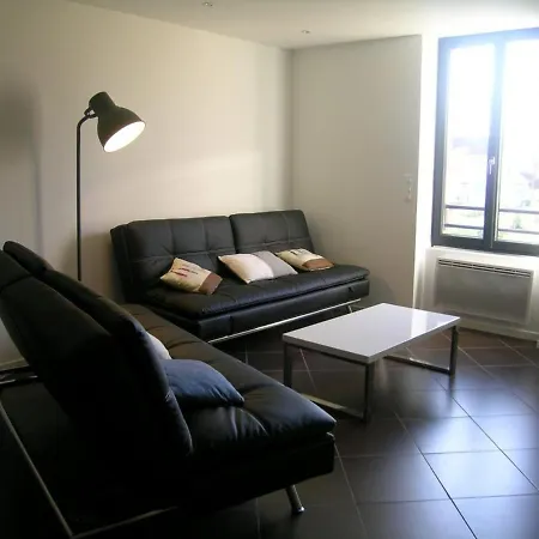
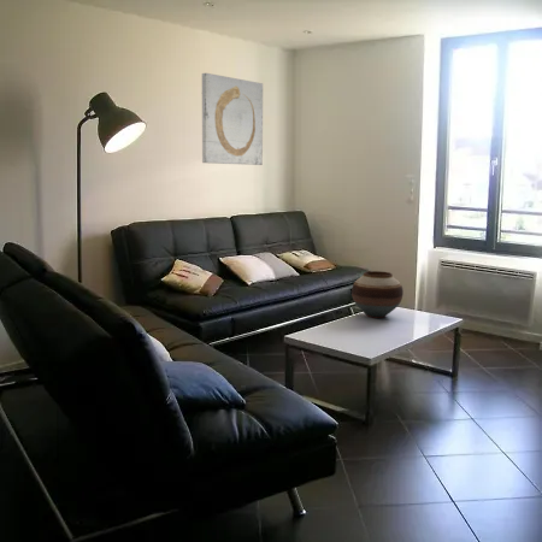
+ wall art (232, 122)
+ vase (377, 294)
